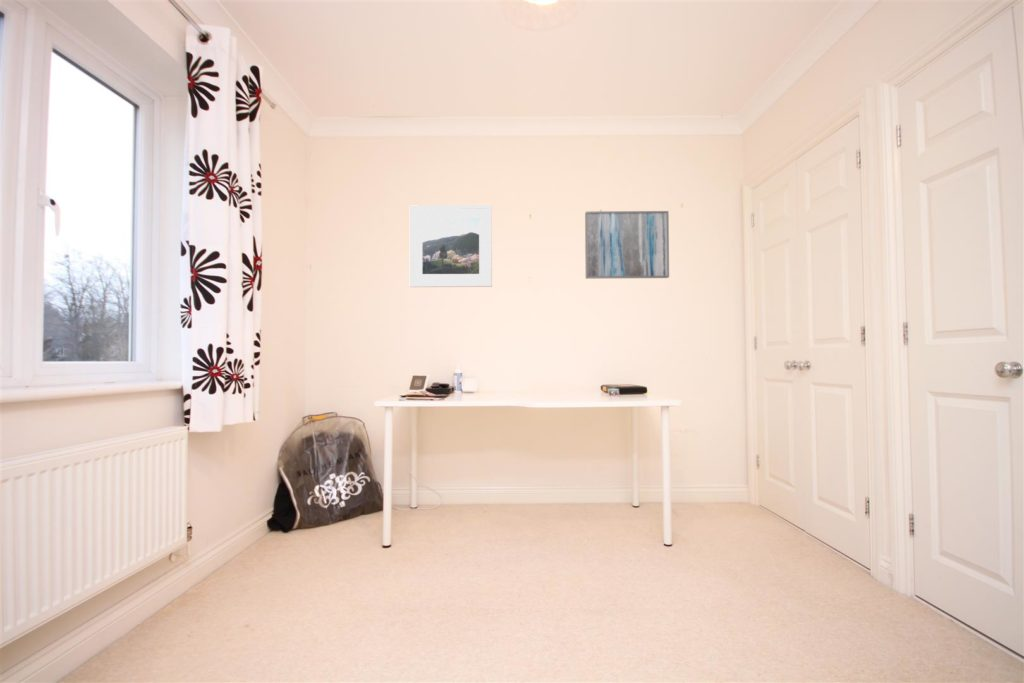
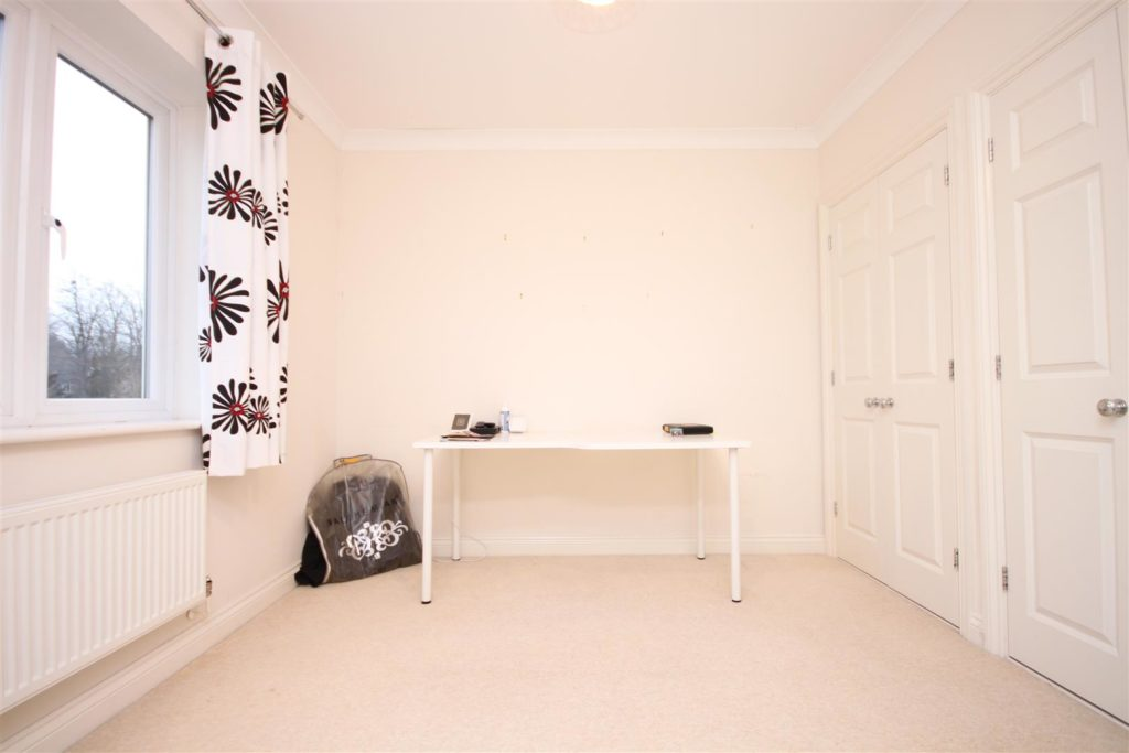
- wall art (626, 244)
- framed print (450, 246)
